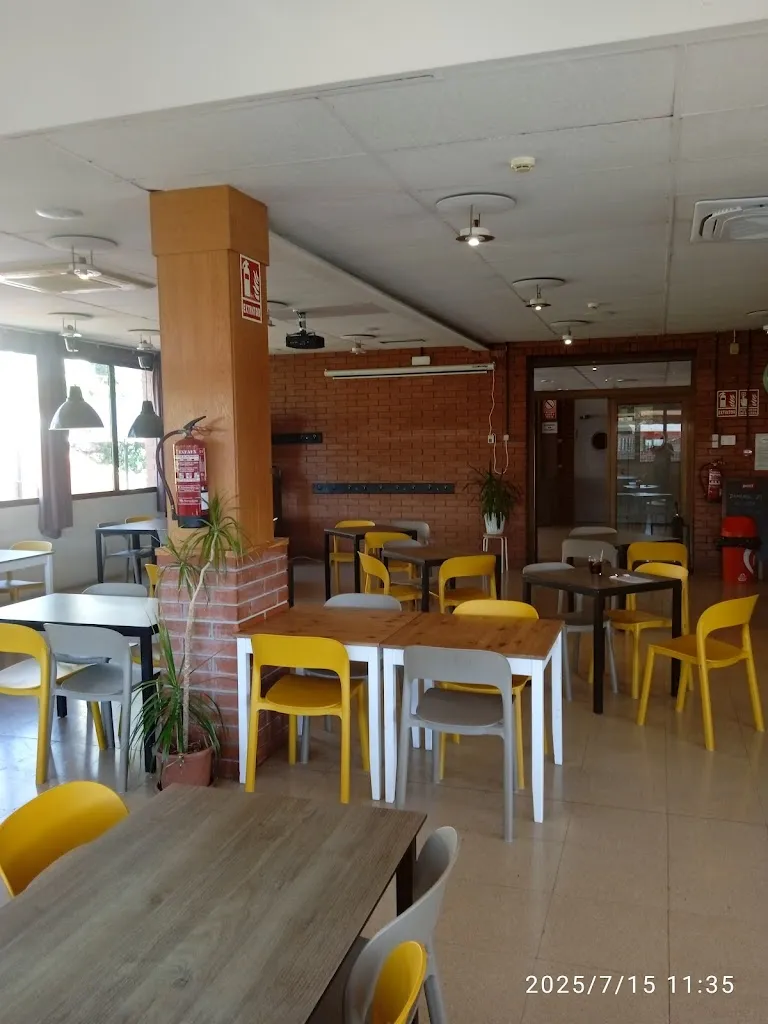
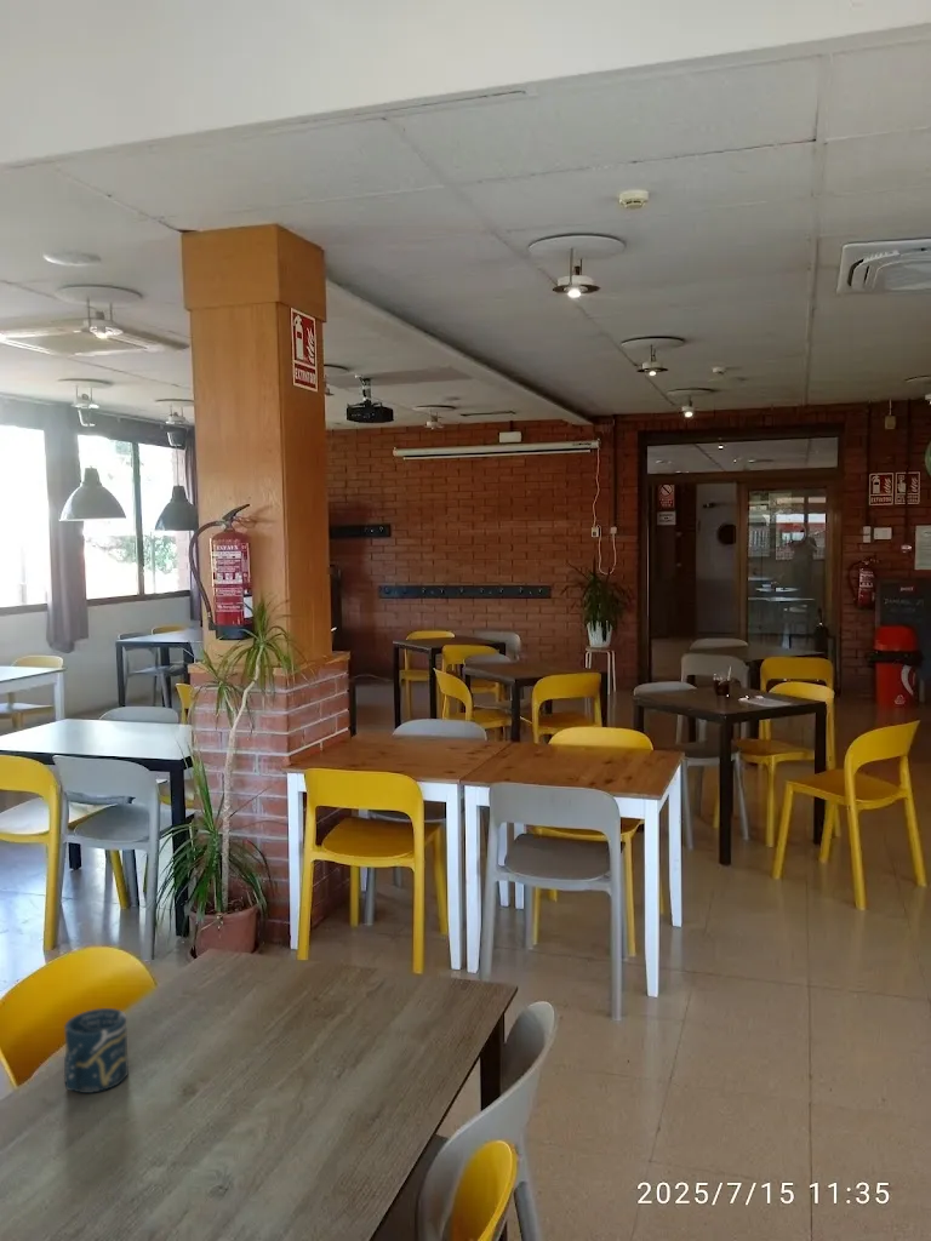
+ cup (91, 1054)
